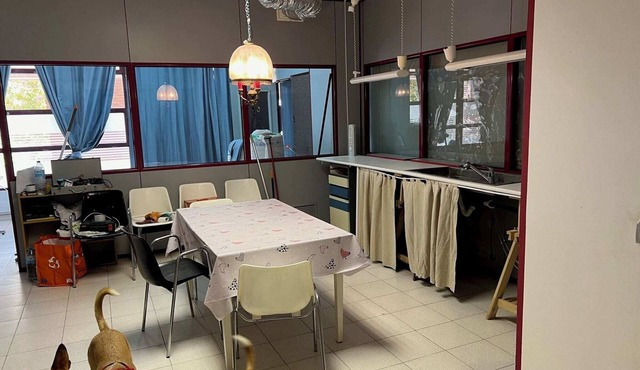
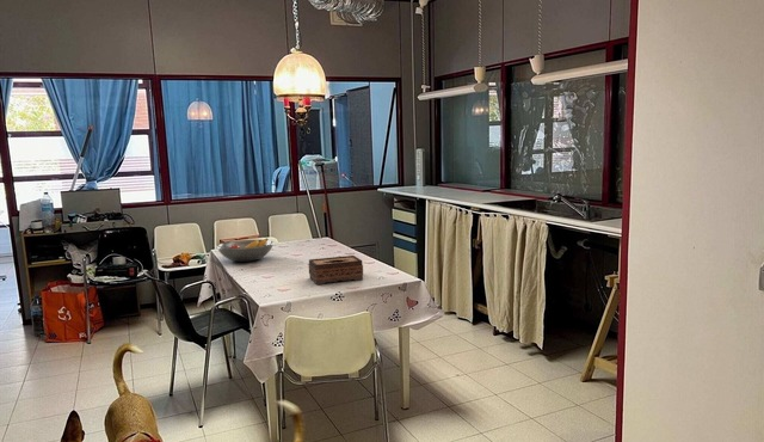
+ fruit bowl (245, 248)
+ tissue box (335, 269)
